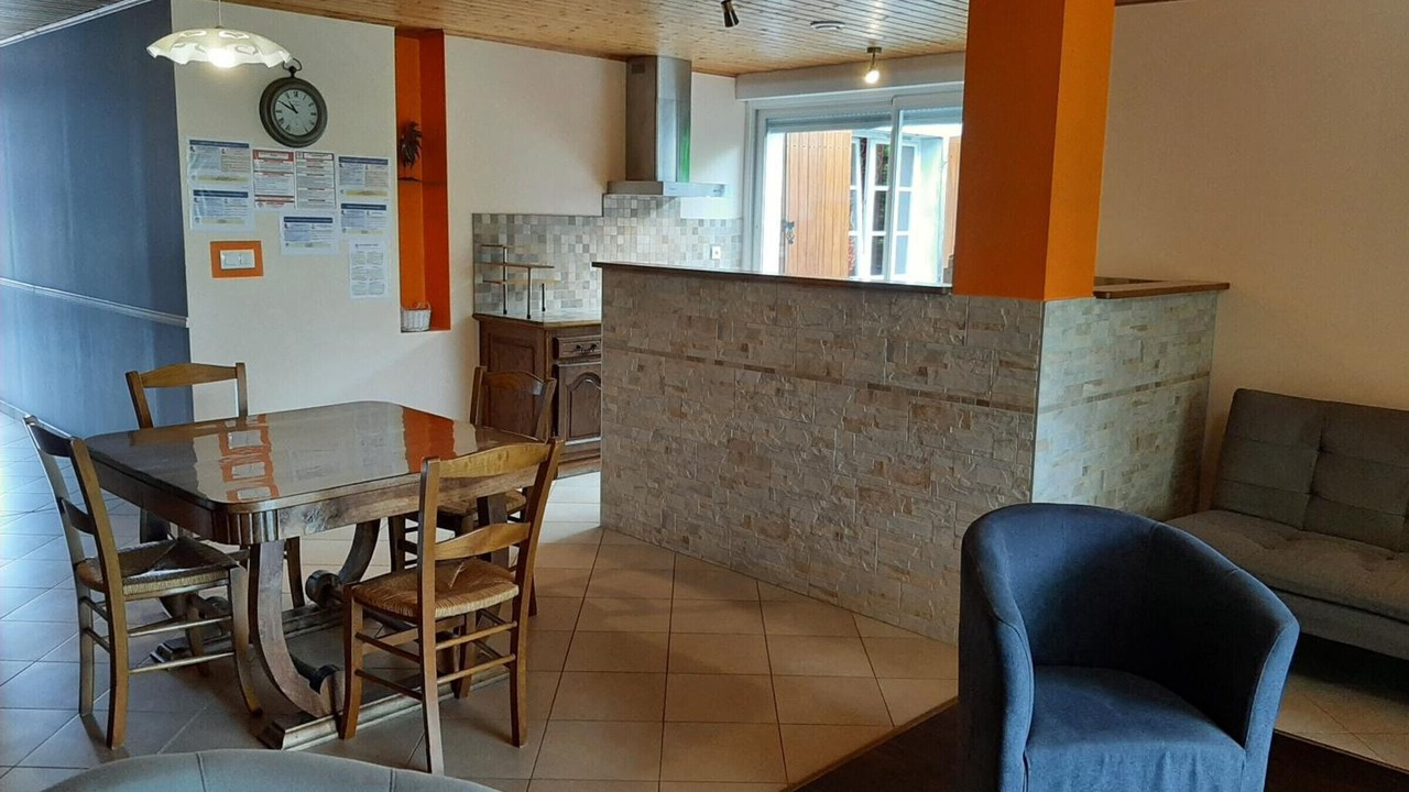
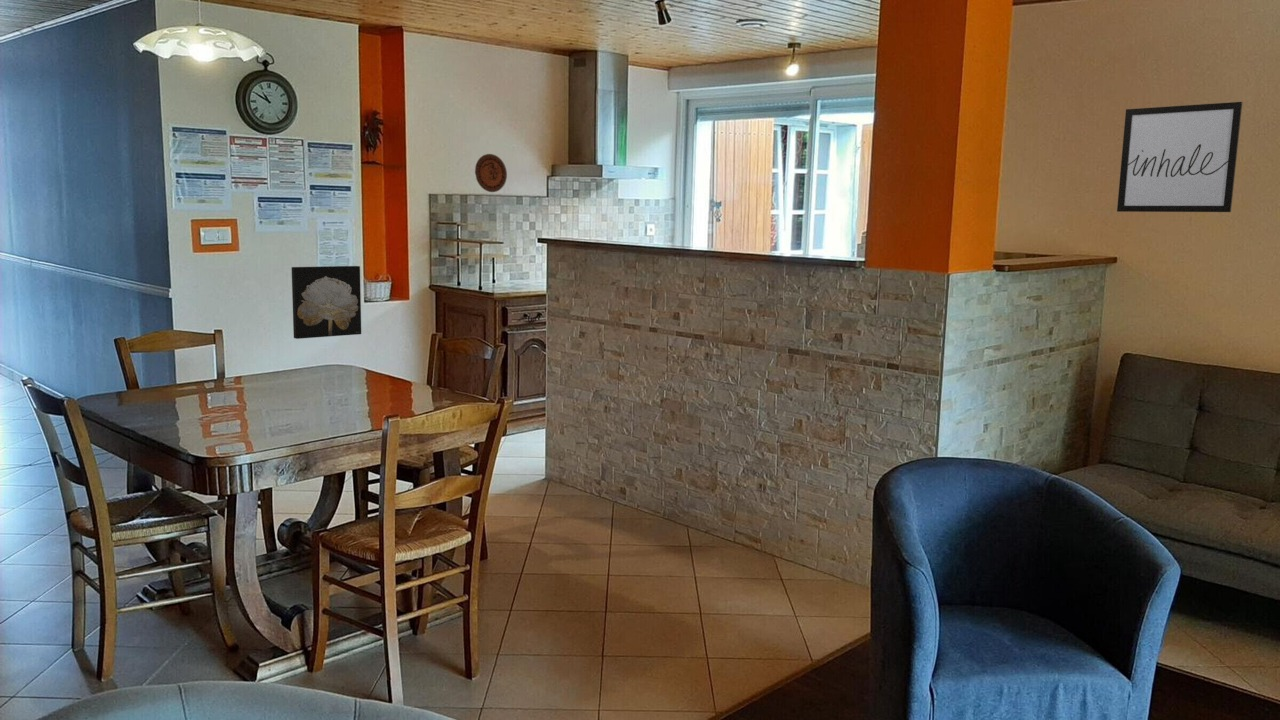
+ decorative plate (490, 173)
+ wall art (1176, 159)
+ wall art (327, 301)
